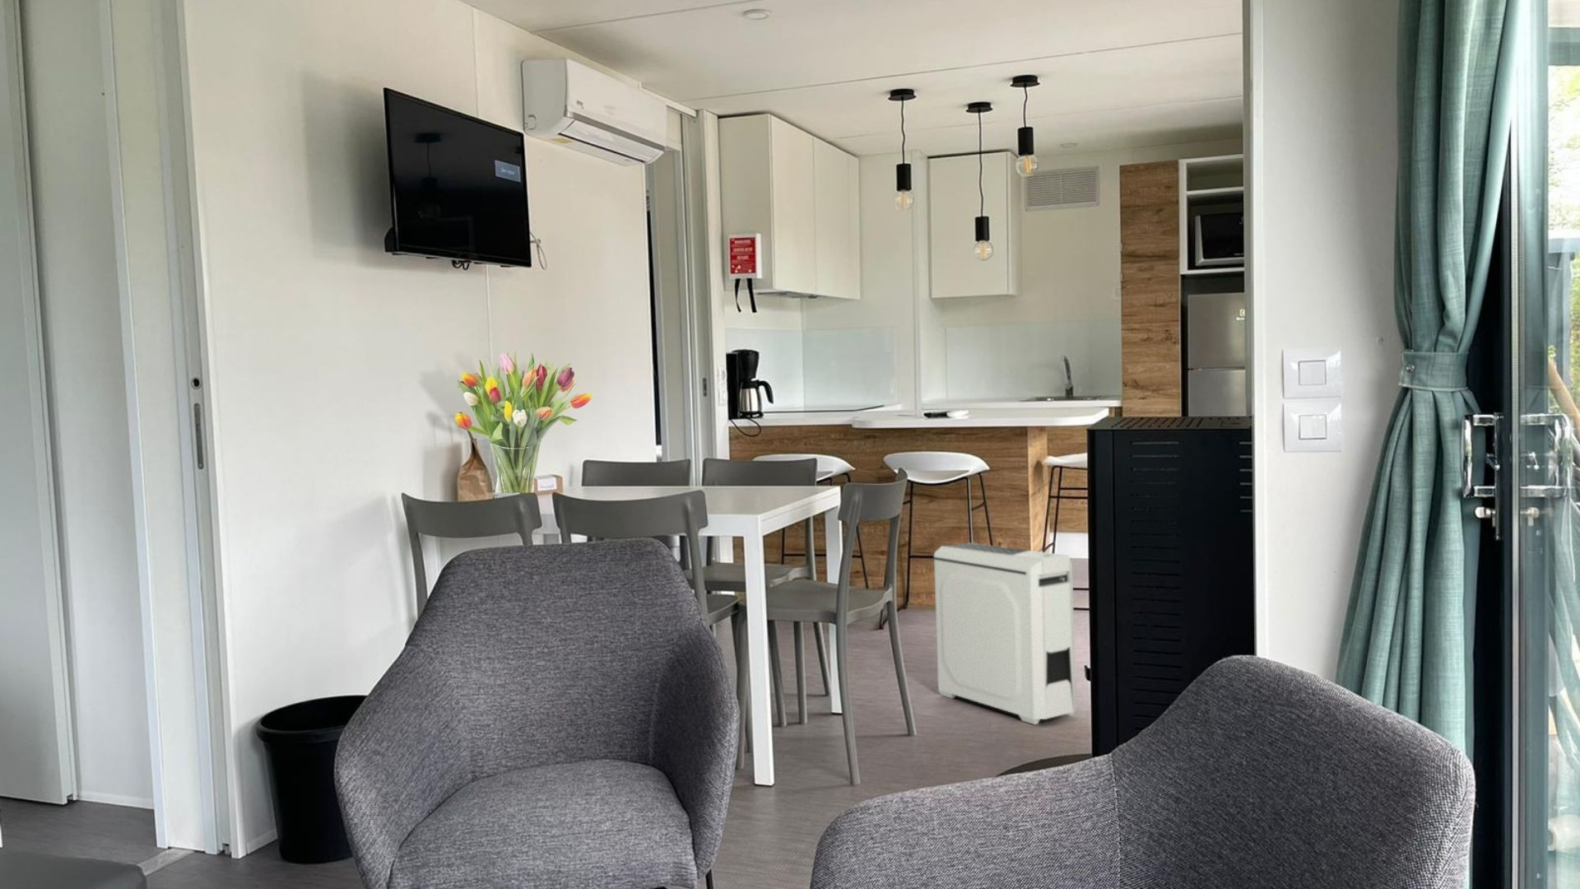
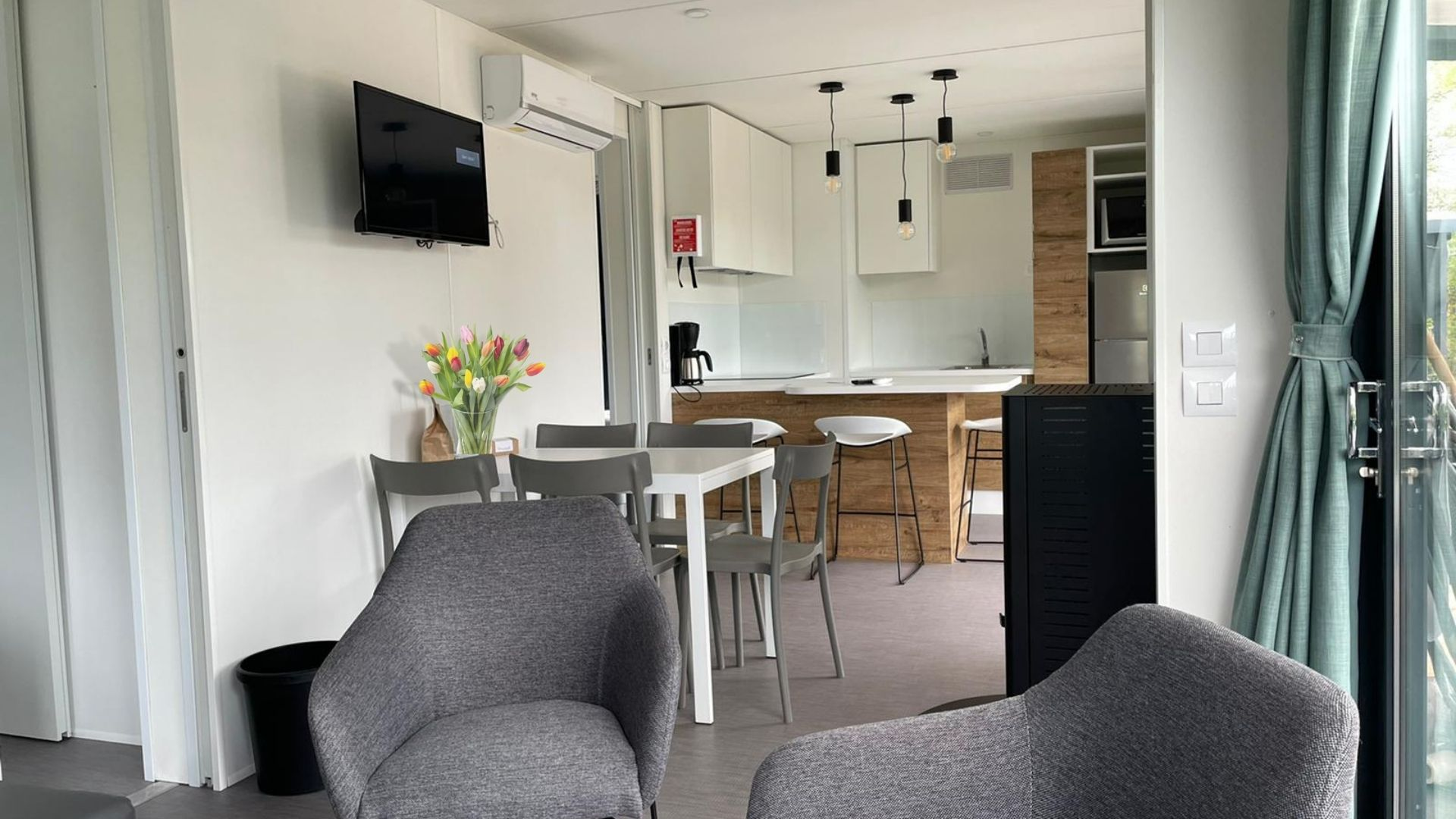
- air purifier (1002, 626)
